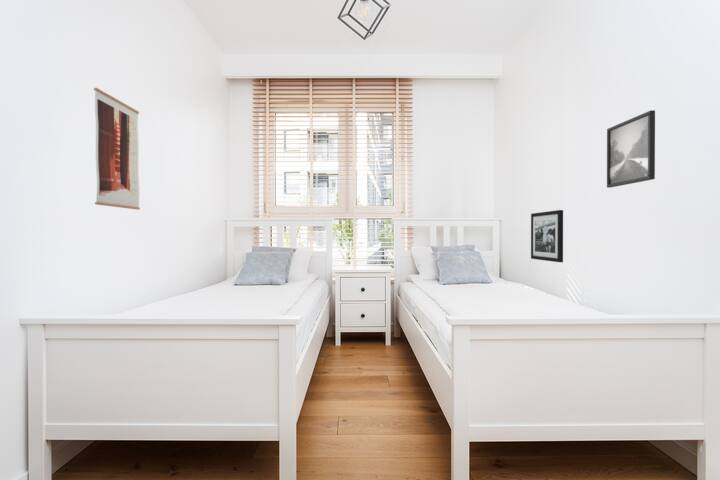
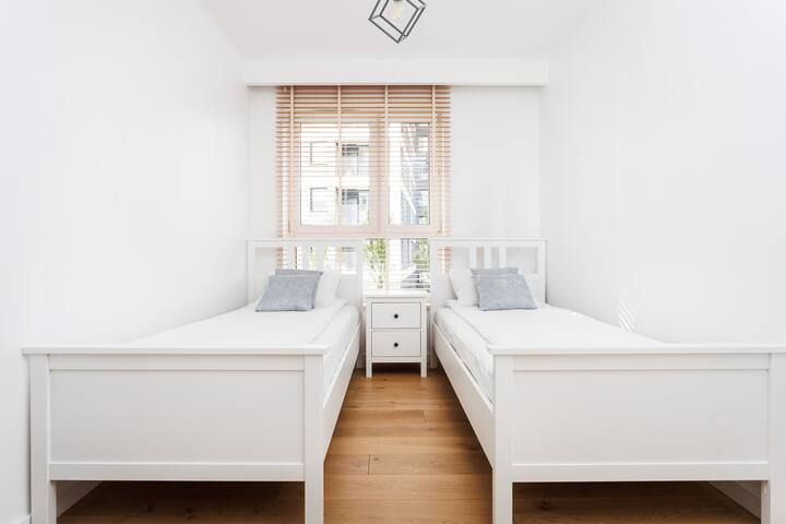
- picture frame (545, 236)
- wall art (118, 154)
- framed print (628, 152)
